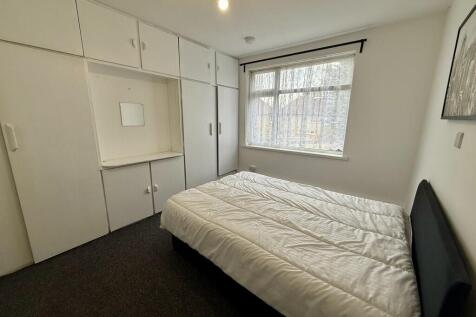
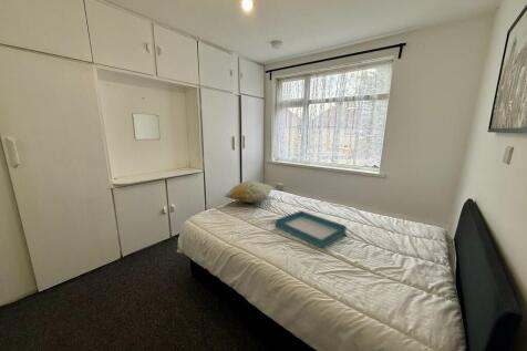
+ tray (309, 226)
+ decorative pillow (250, 190)
